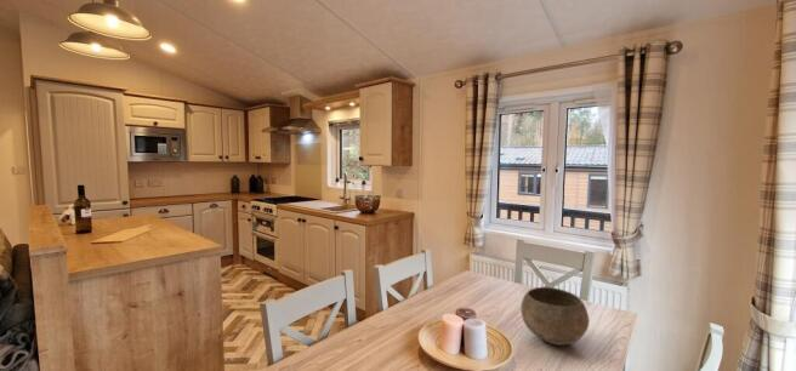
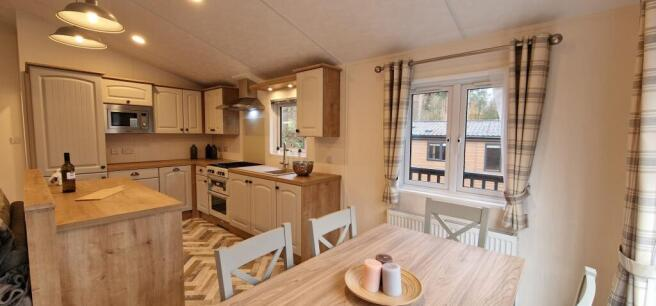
- bowl (553, 316)
